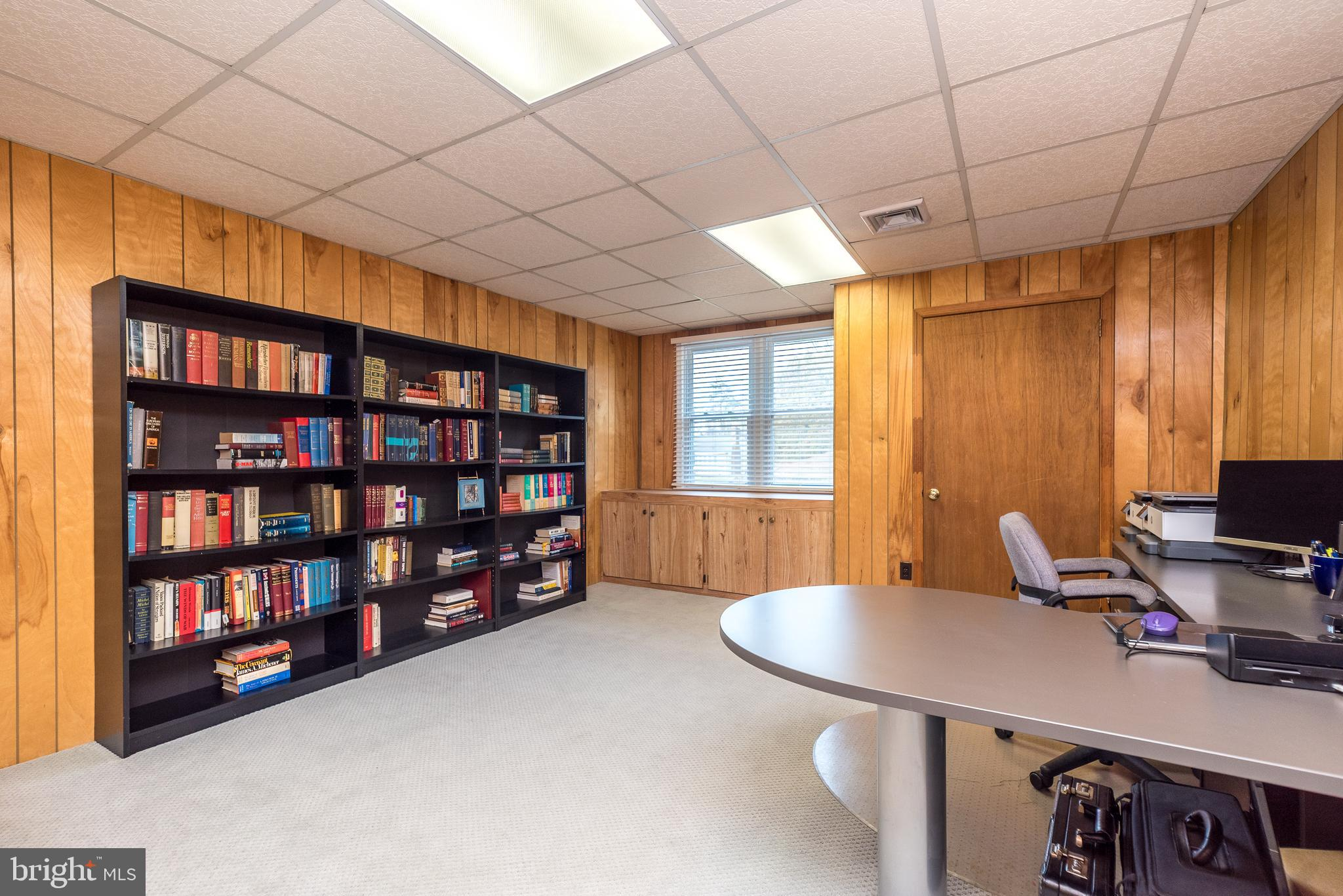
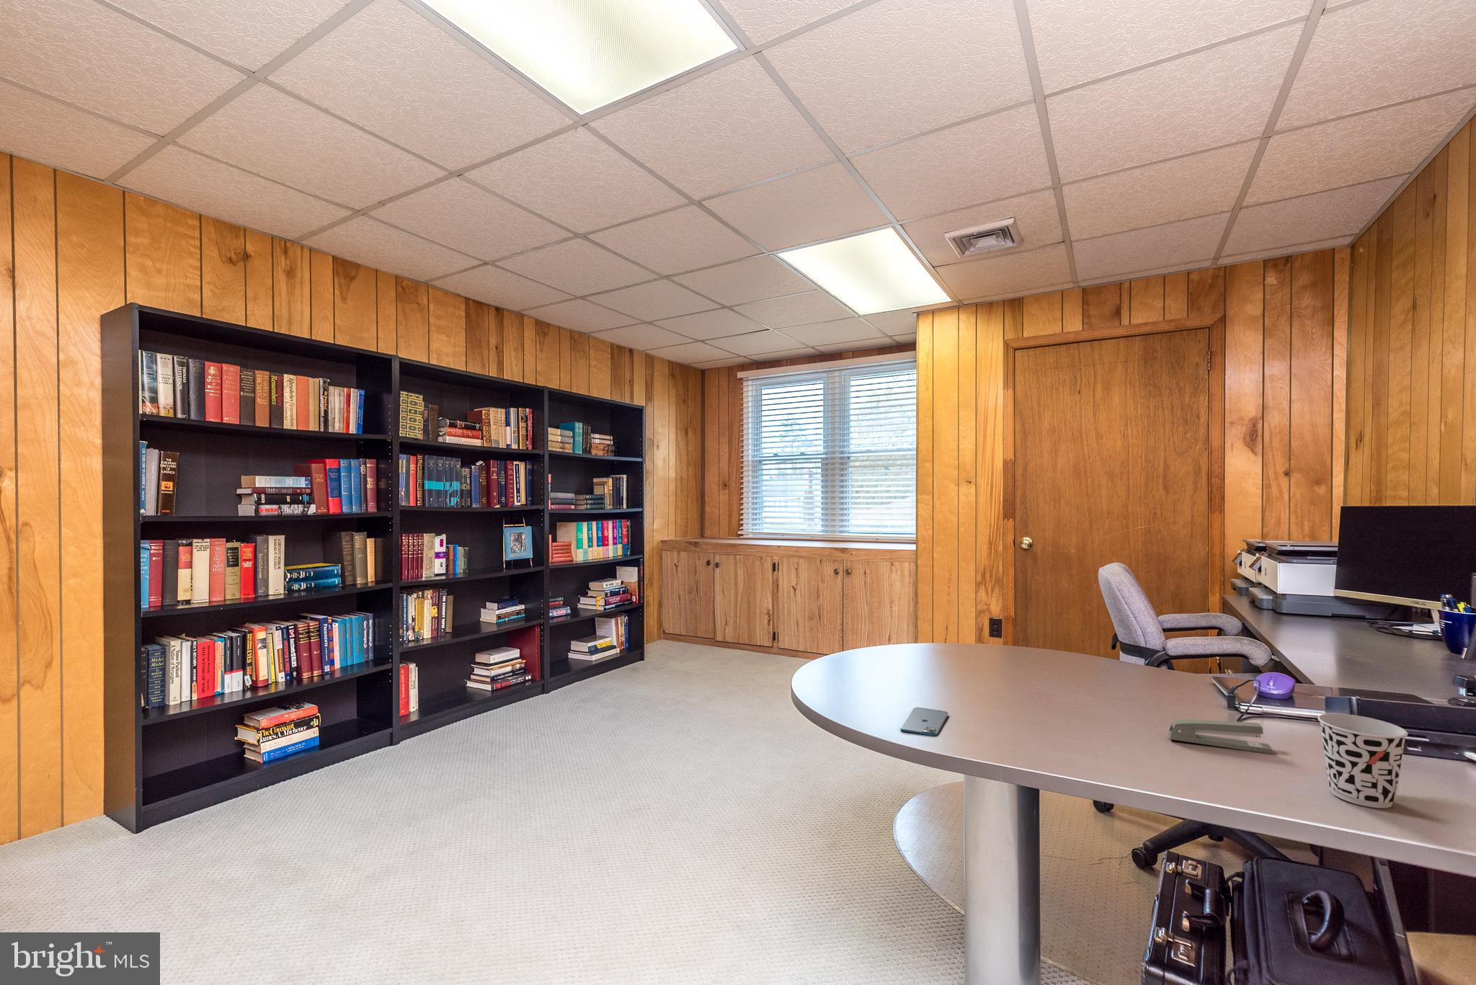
+ smartphone (924, 720)
+ stapler (1219, 731)
+ cup (1361, 761)
